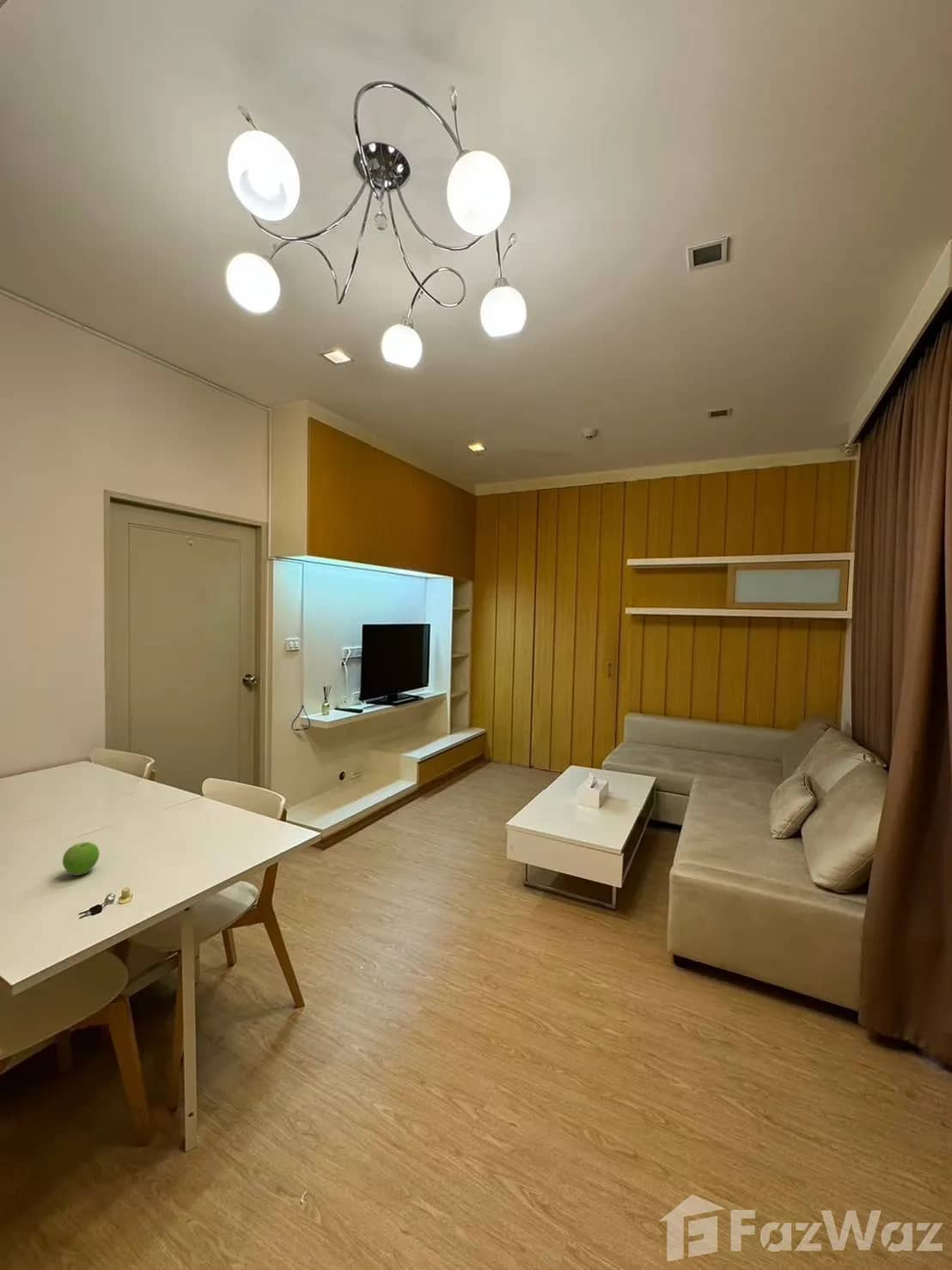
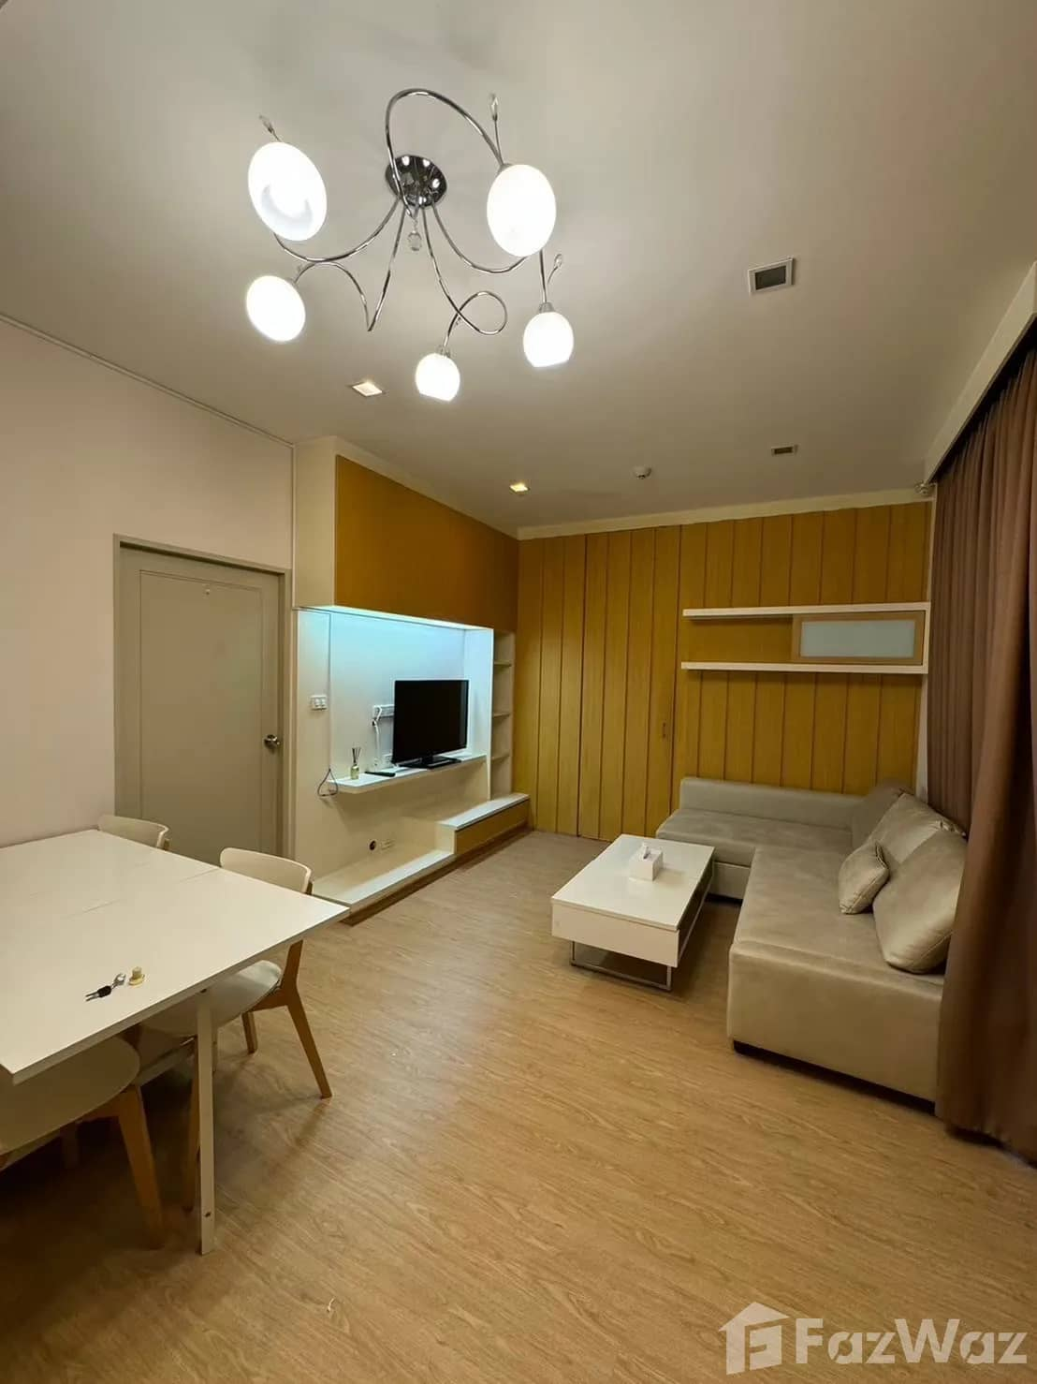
- fruit (81, 858)
